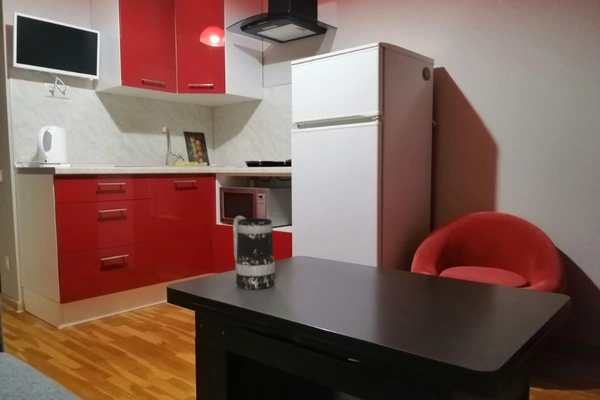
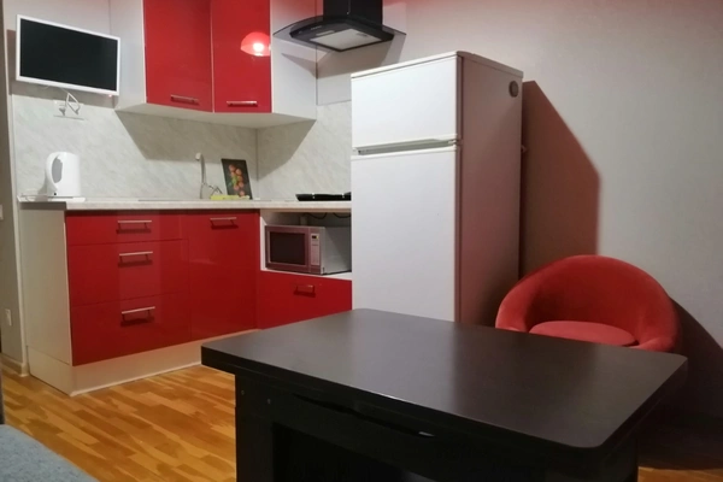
- mug (250, 250)
